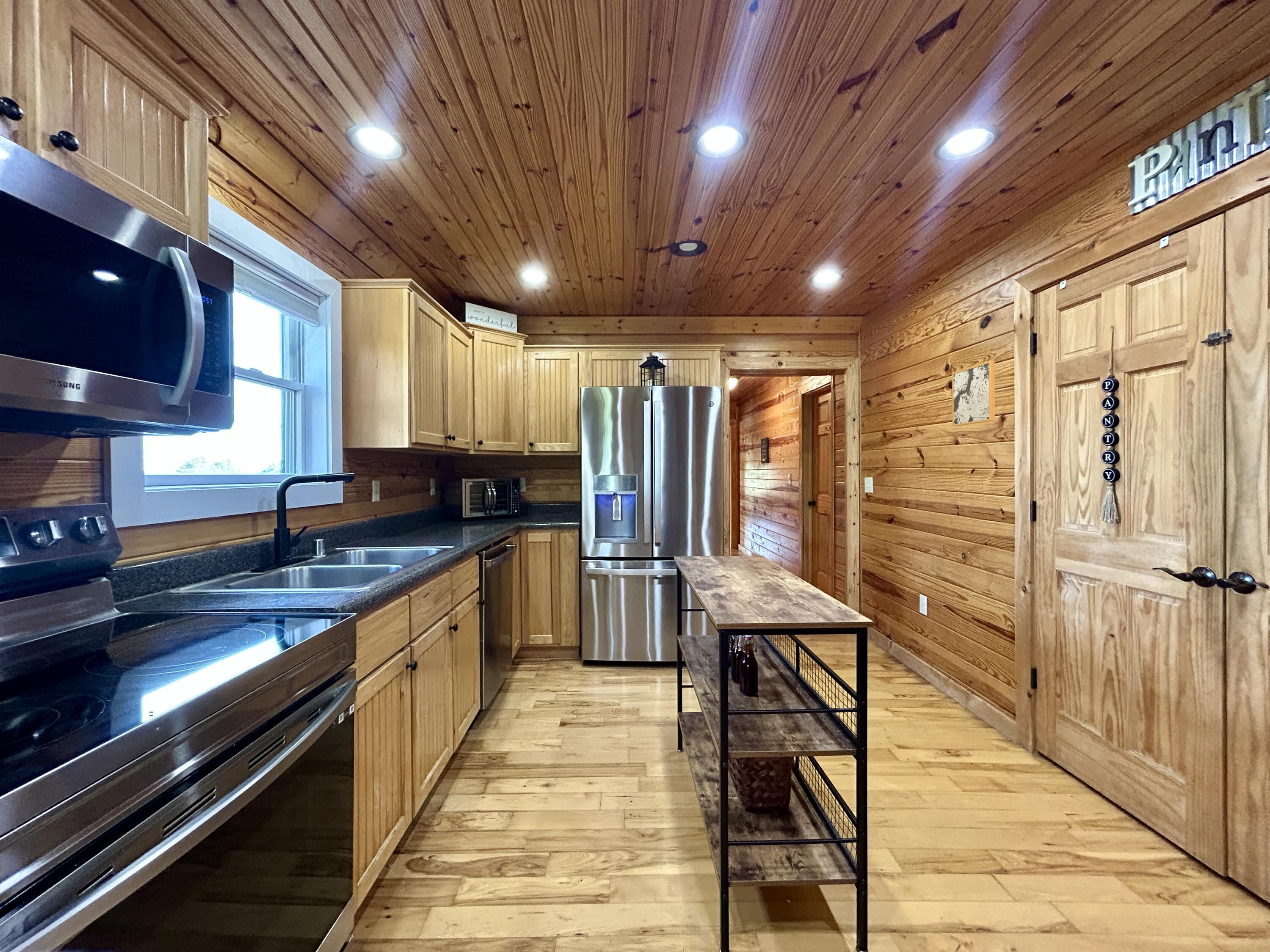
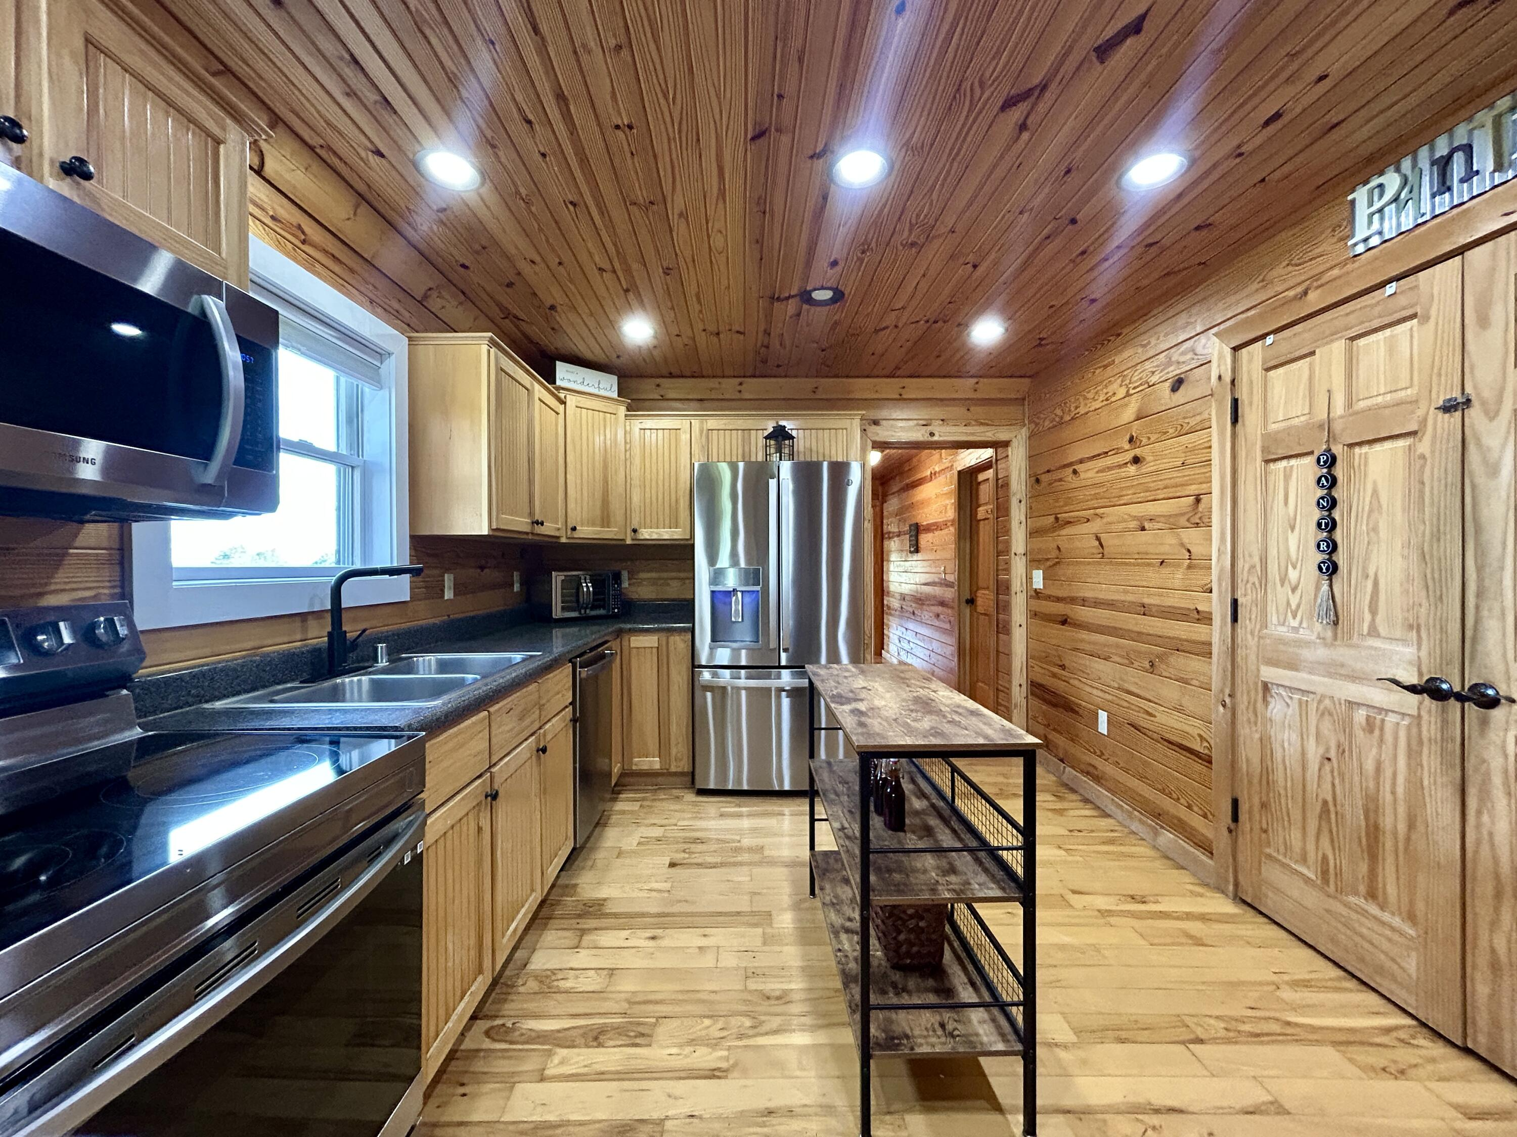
- wall art (972, 395)
